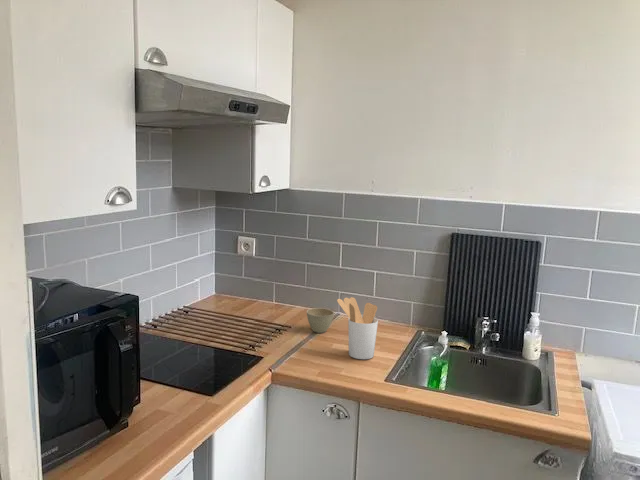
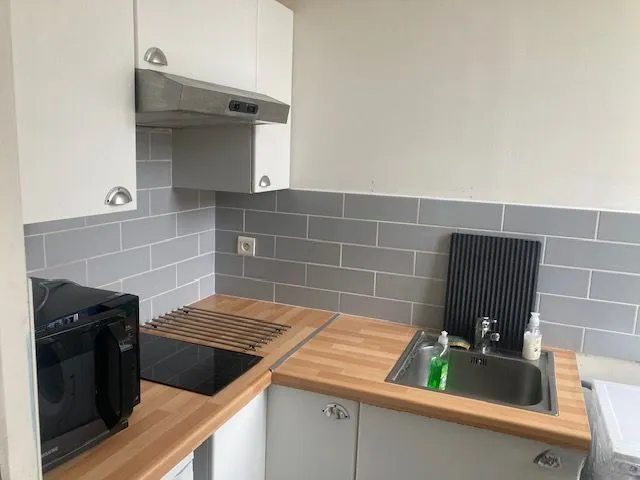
- utensil holder (356, 326)
- flower pot (319, 321)
